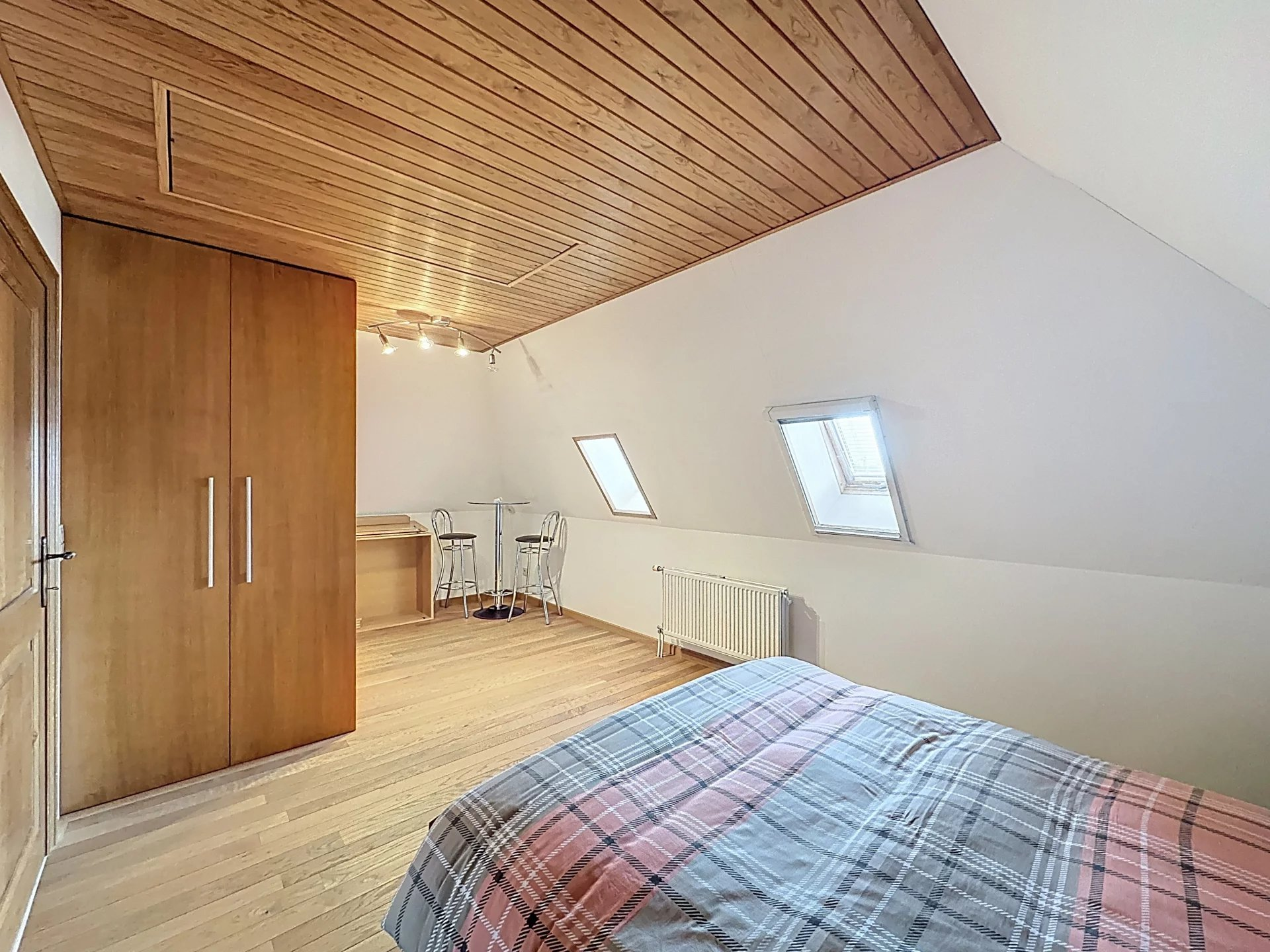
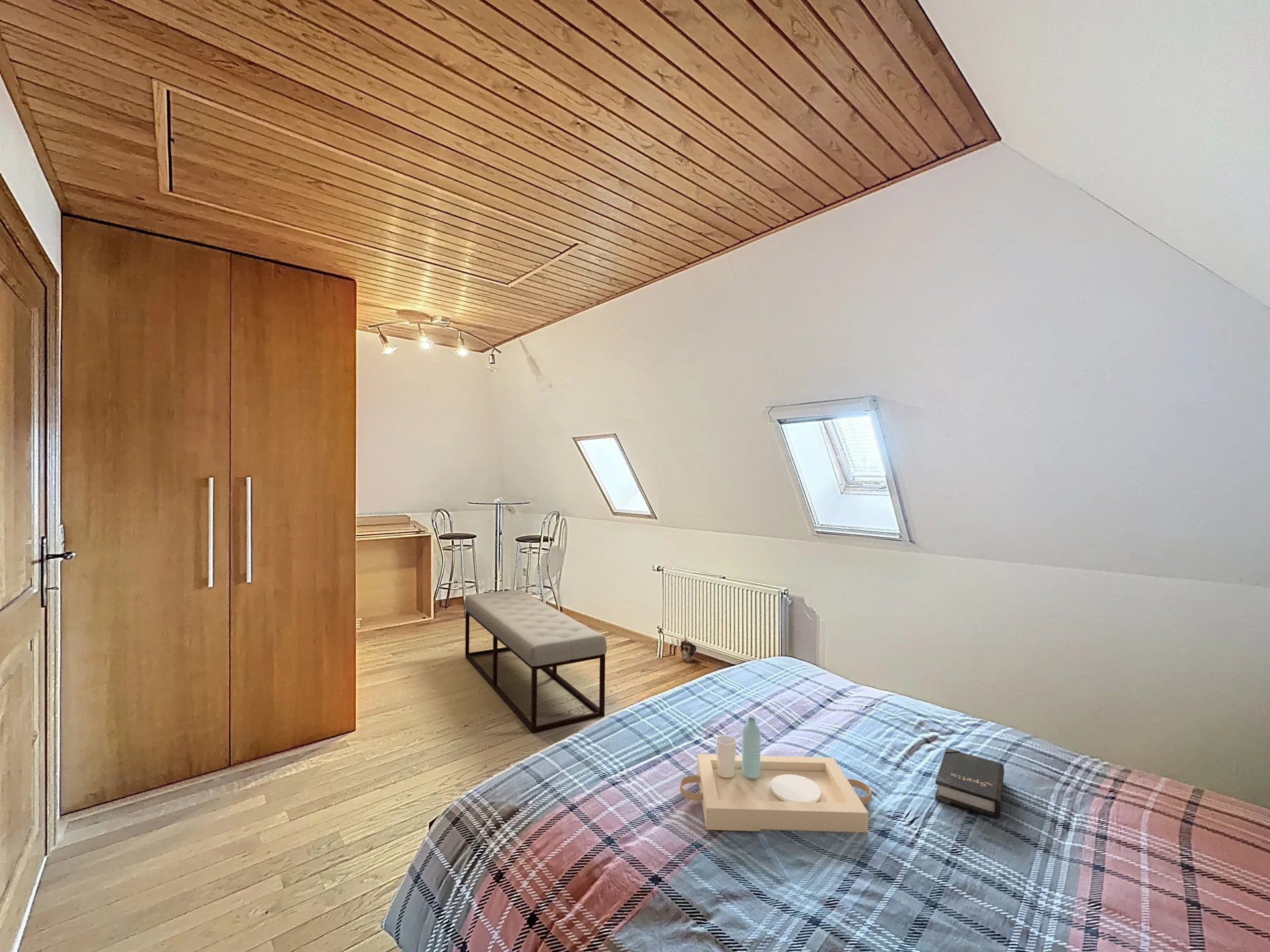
+ bench (526, 647)
+ hardback book (970, 780)
+ plush toy (688, 647)
+ serving tray (775, 765)
